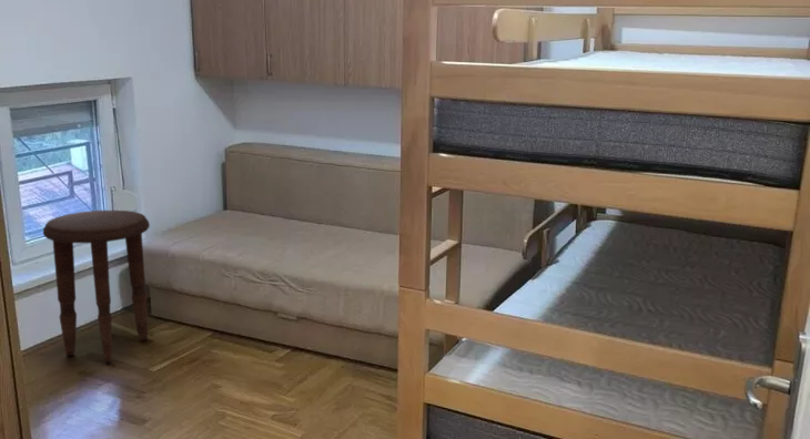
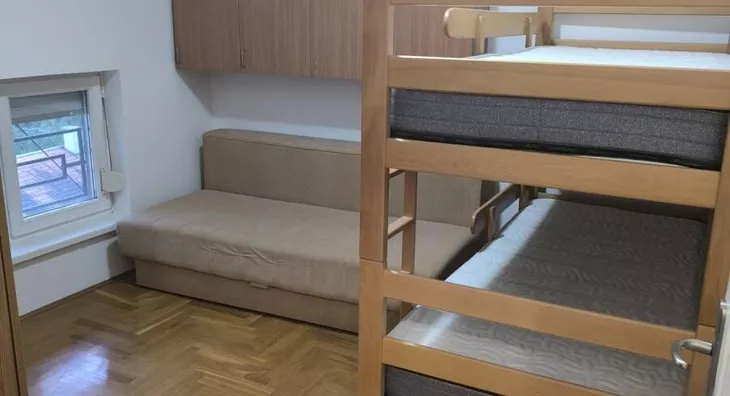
- side table (102, 284)
